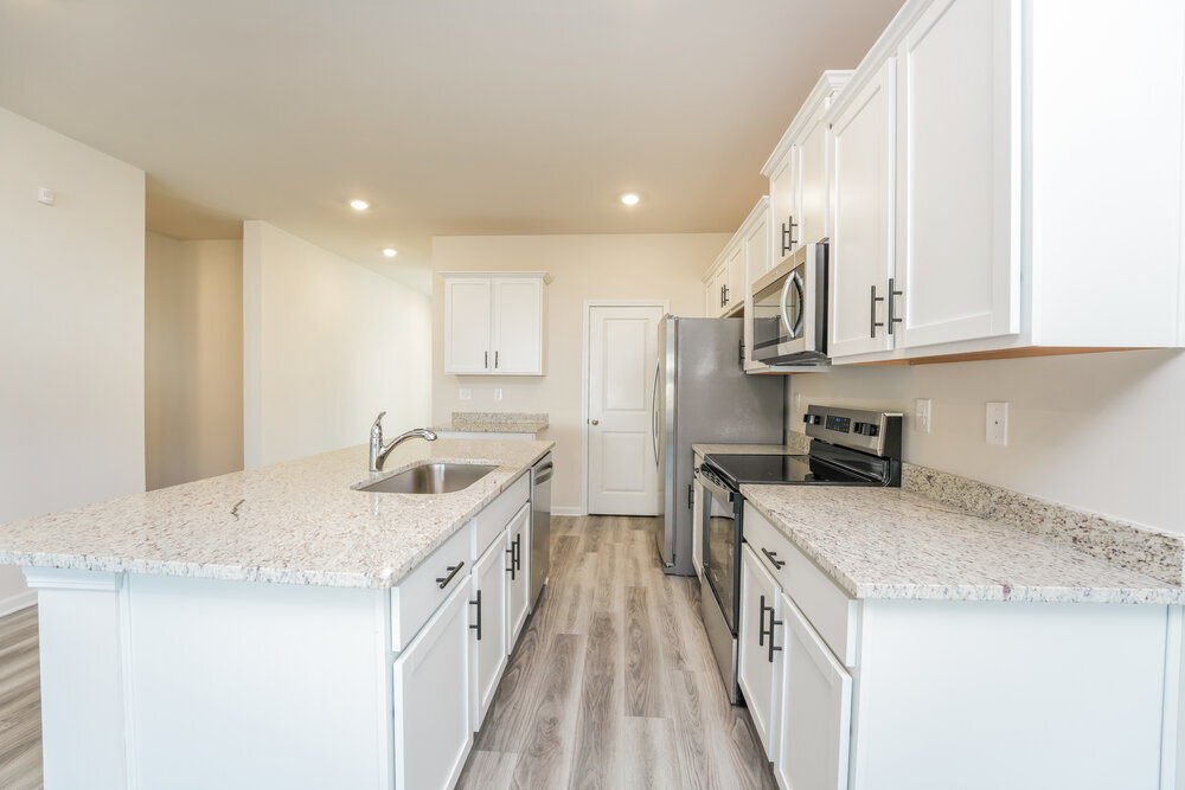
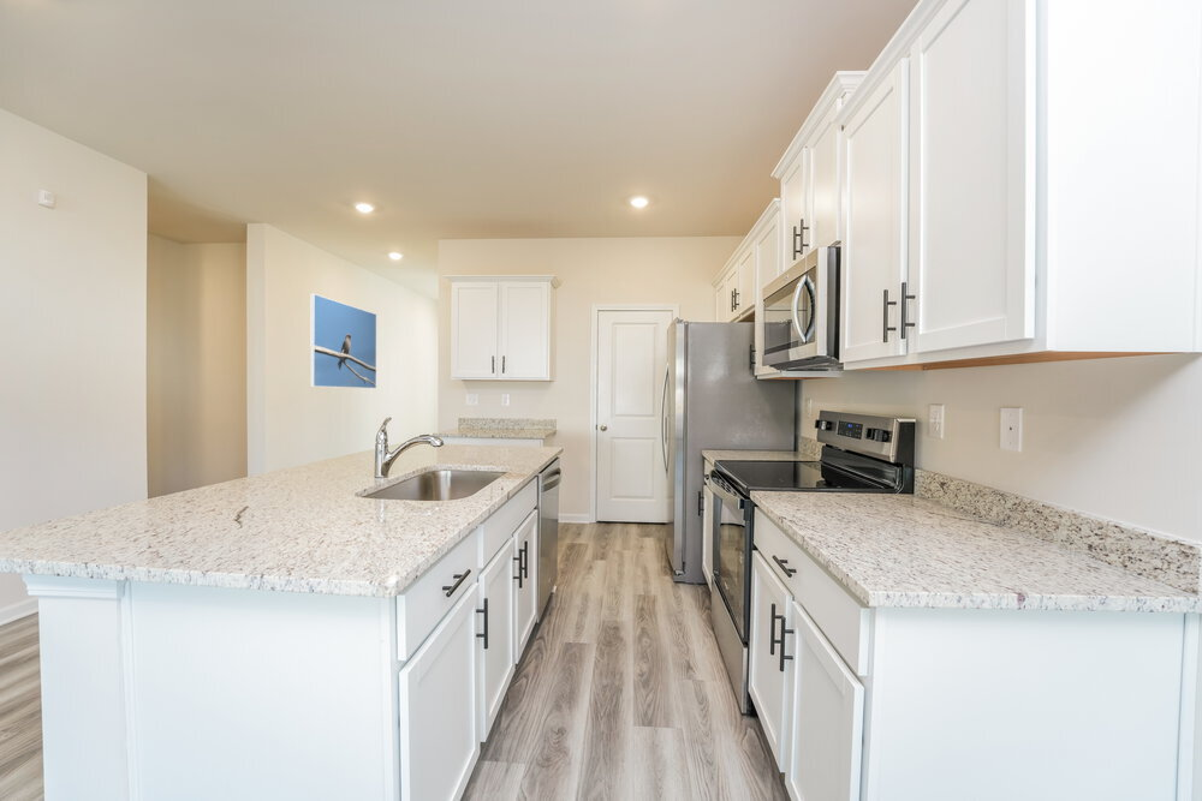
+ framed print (346, 346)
